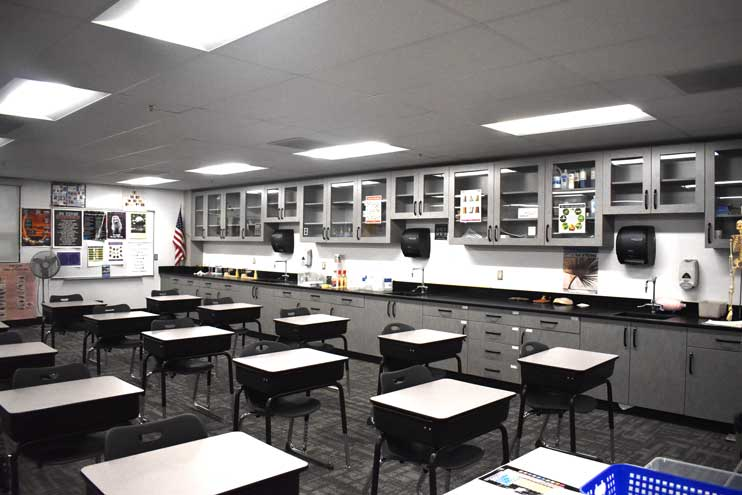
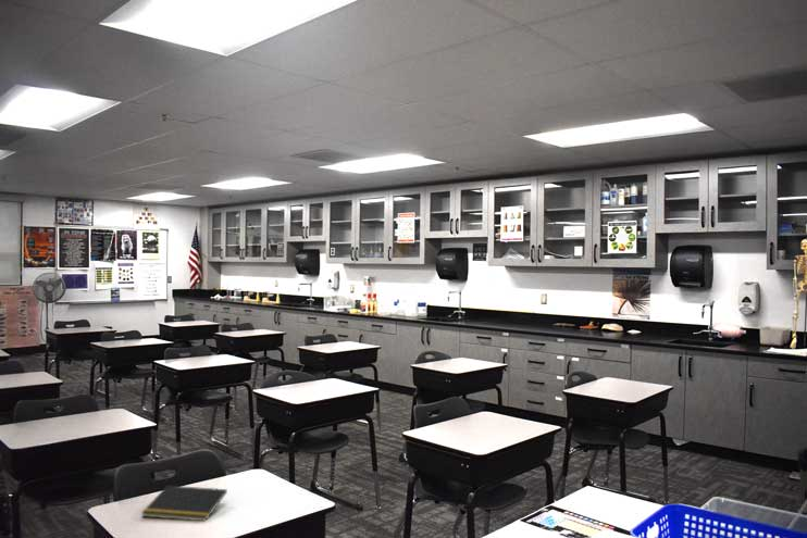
+ notepad (185, 502)
